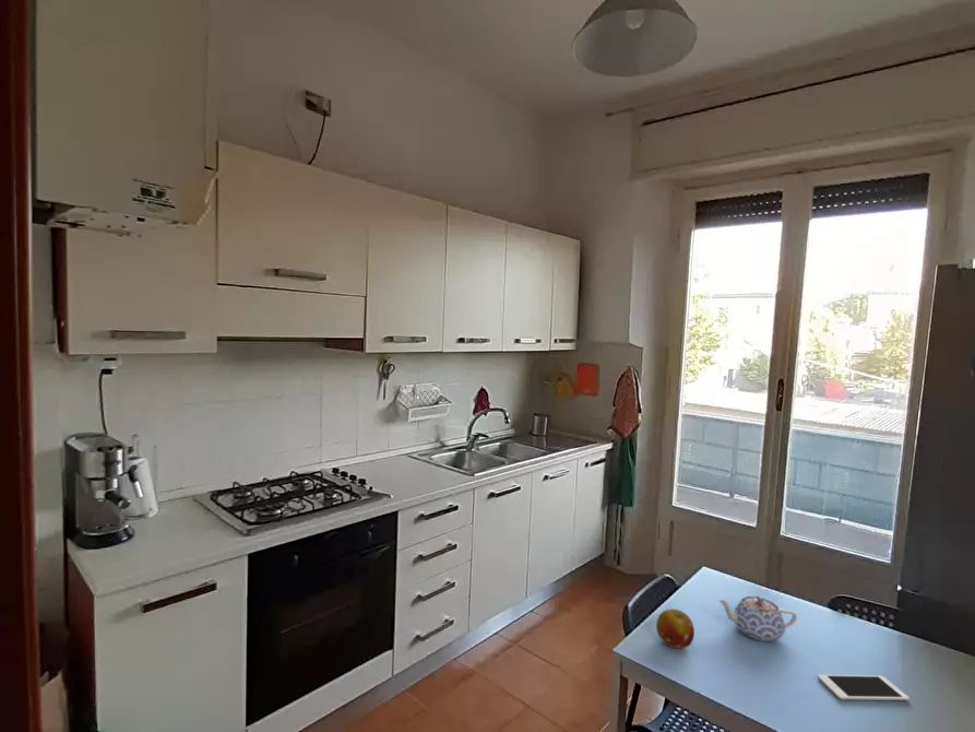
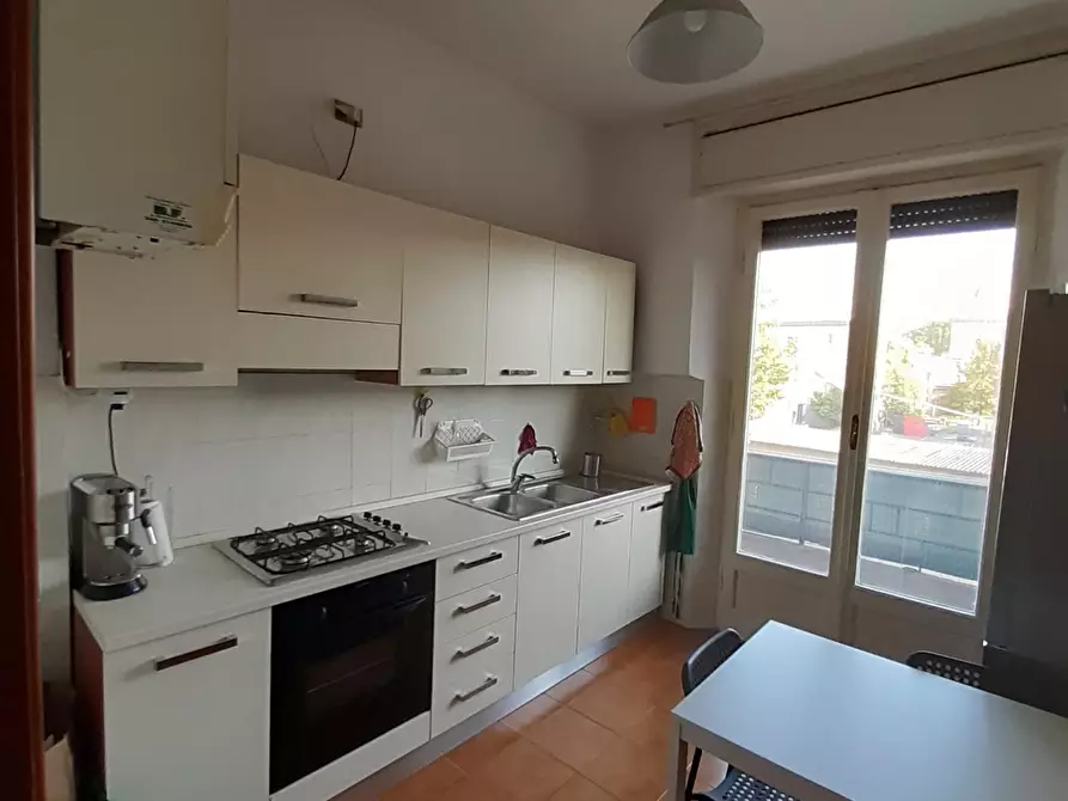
- fruit (675, 628)
- cell phone (861, 687)
- teapot (756, 614)
